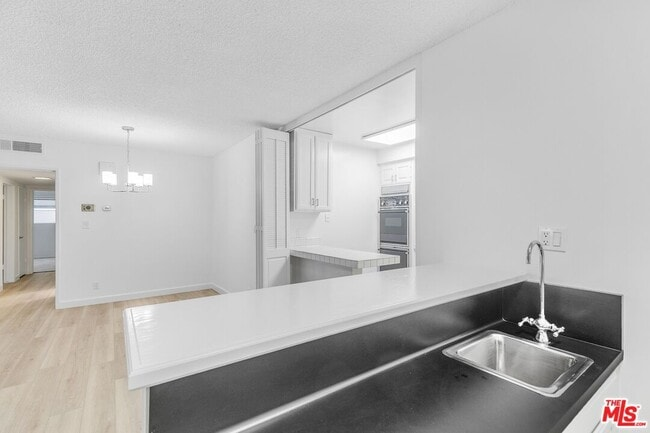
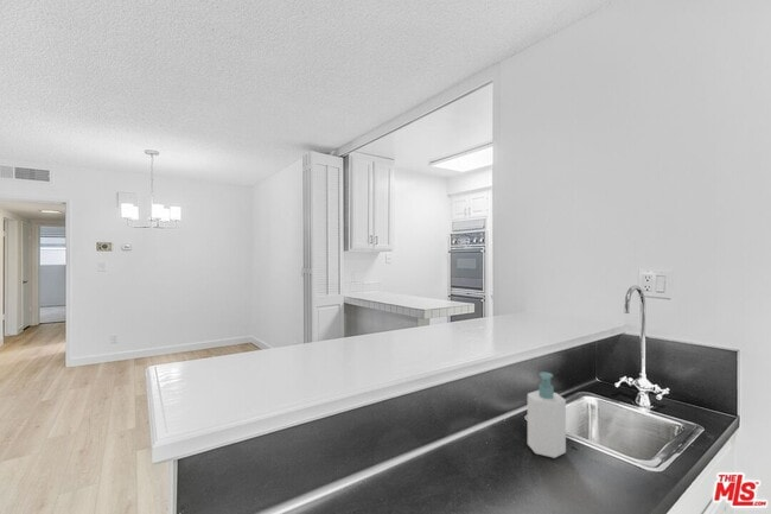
+ soap bottle (546, 411)
